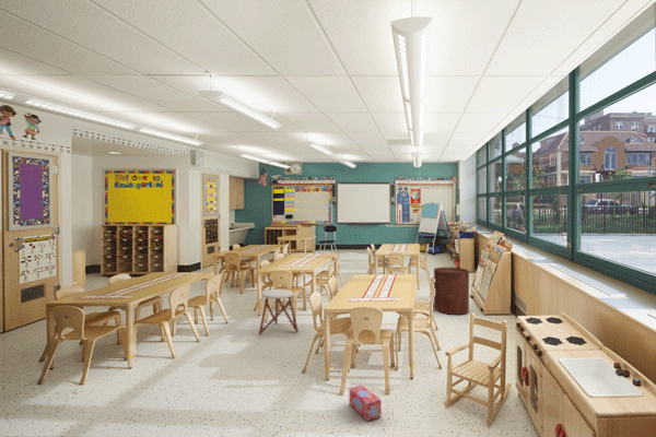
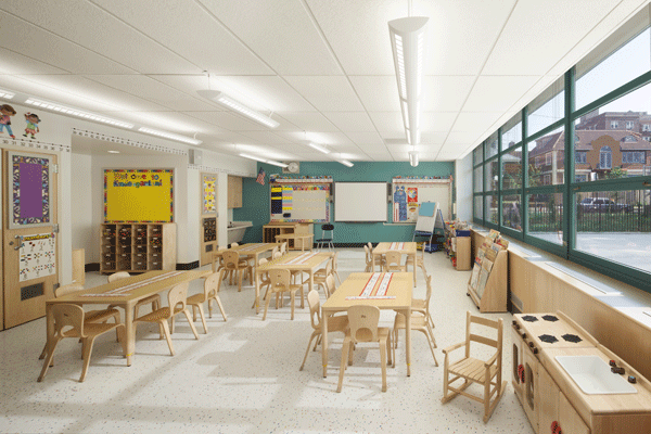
- trash can (450, 290)
- box (364, 401)
- stool (280, 310)
